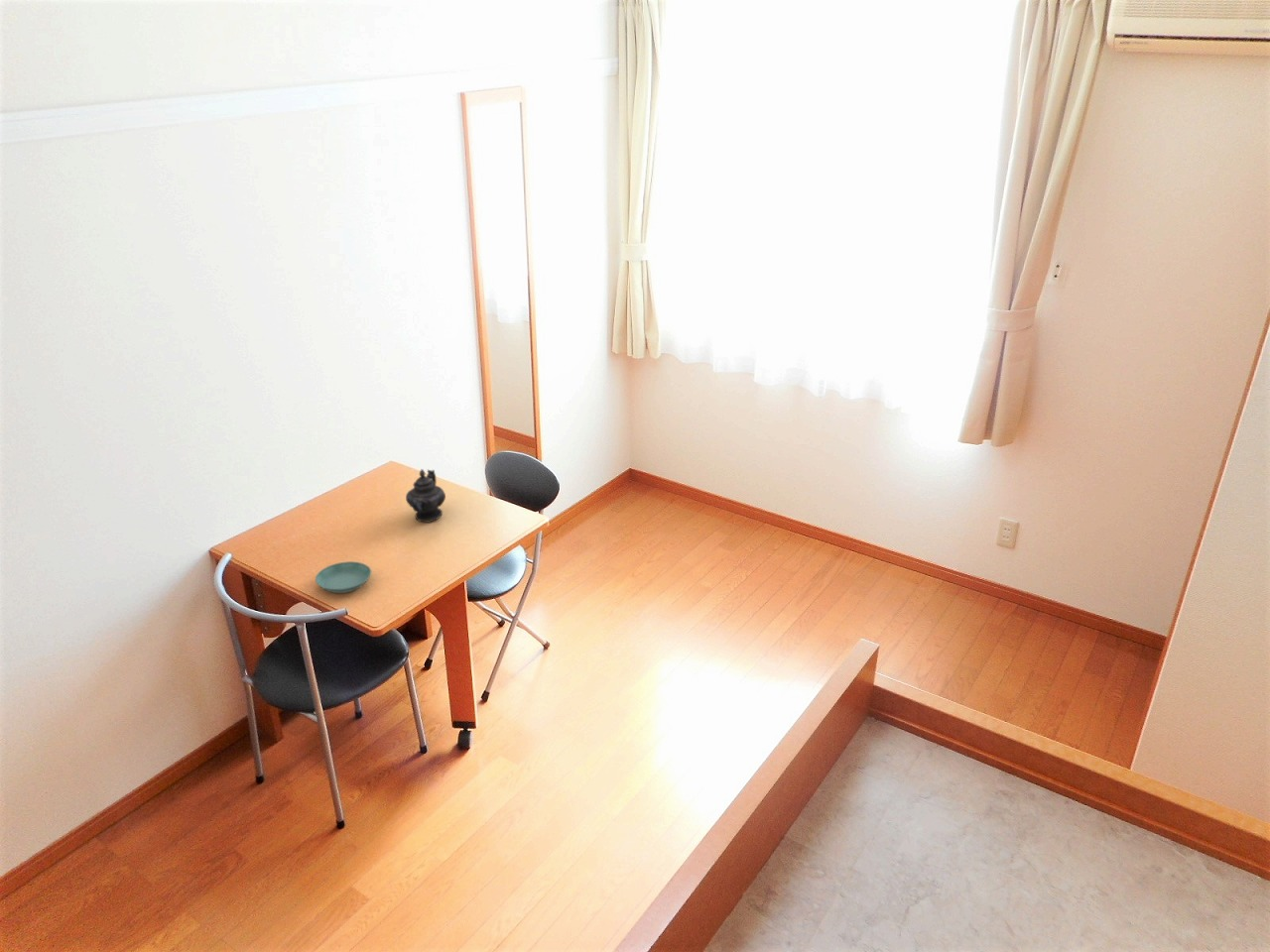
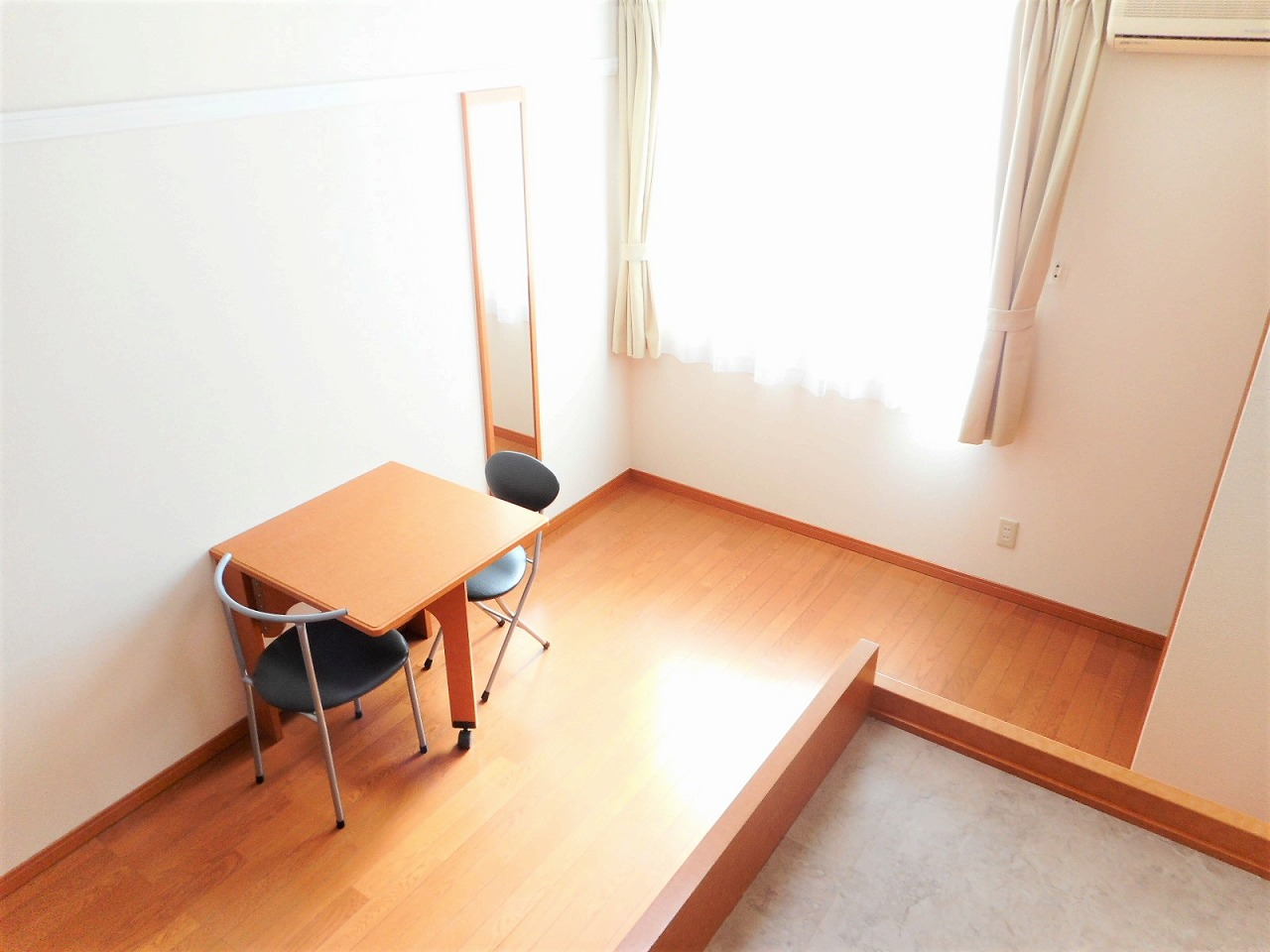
- teapot (425, 494)
- saucer (343, 578)
